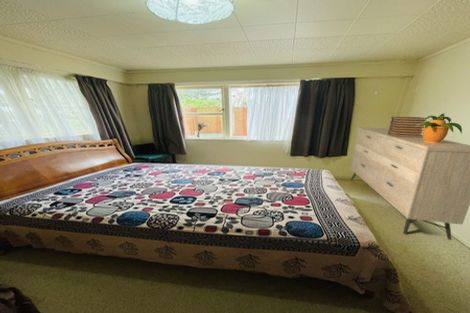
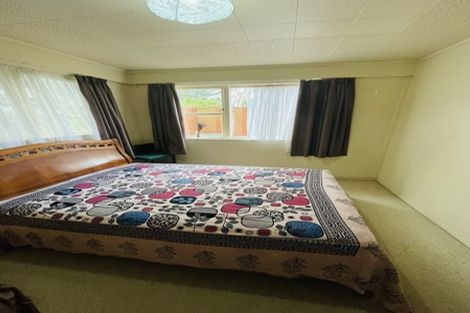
- dresser (393, 170)
- book stack (406, 126)
- potted plant (434, 127)
